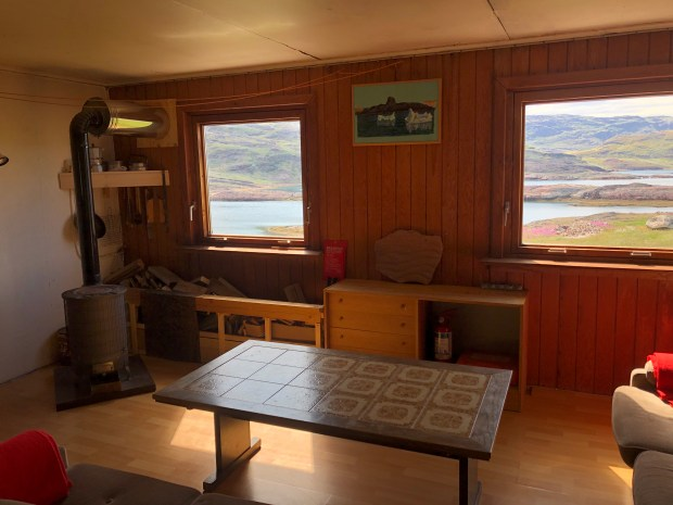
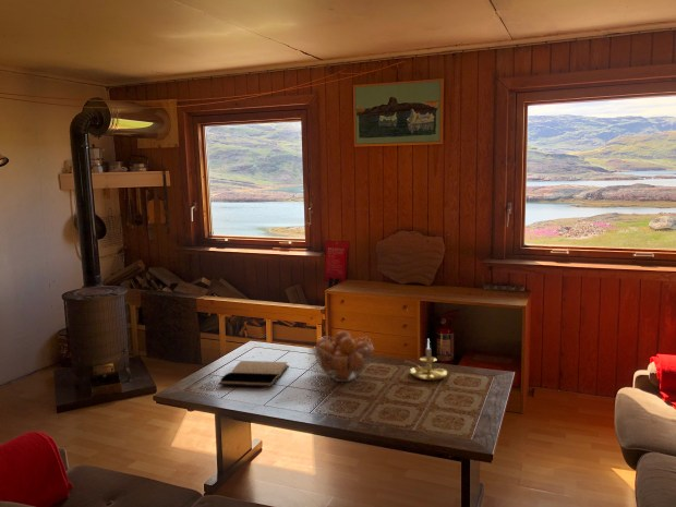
+ fruit basket (343, 355)
+ candle holder (425, 357)
+ book (255, 373)
